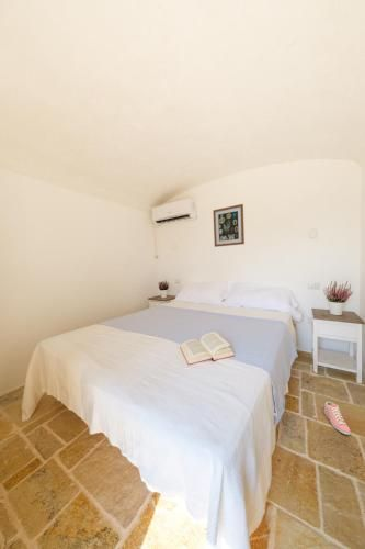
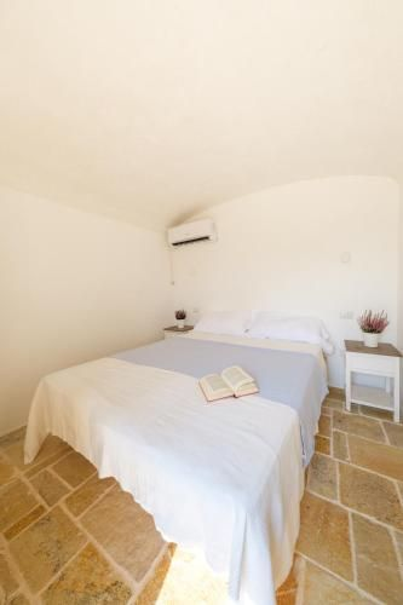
- sneaker (335, 415)
- wall art (228, 226)
